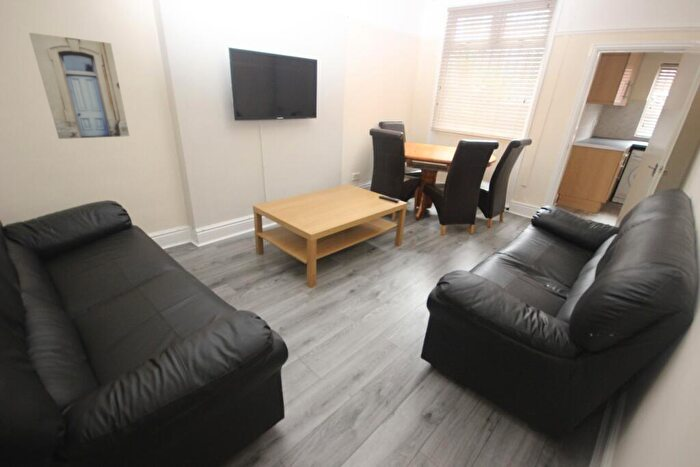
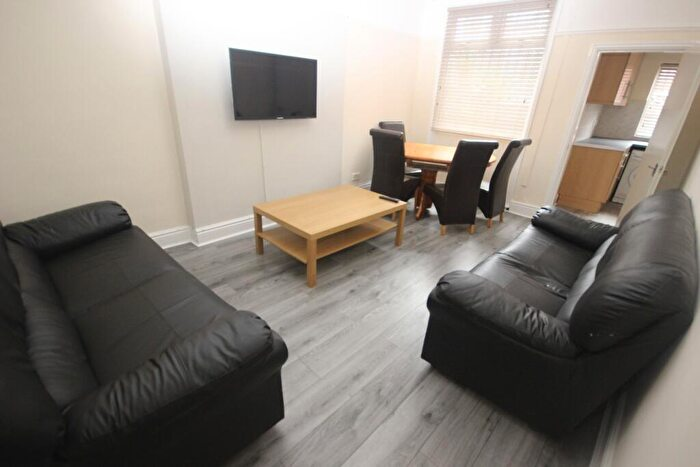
- wall art (84, 90)
